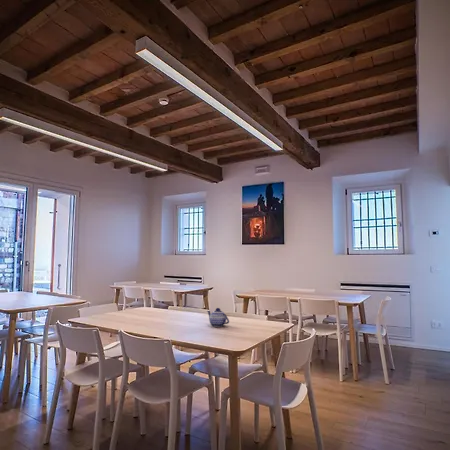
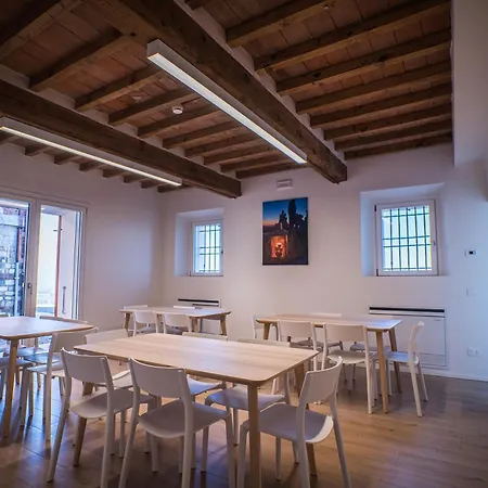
- teapot (217, 316)
